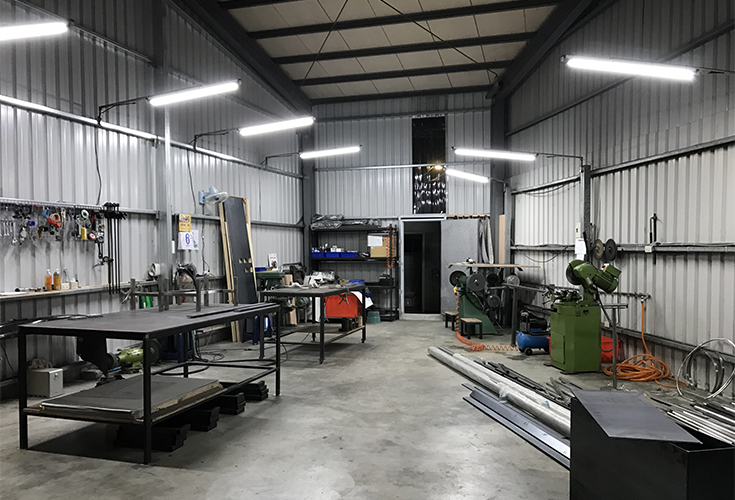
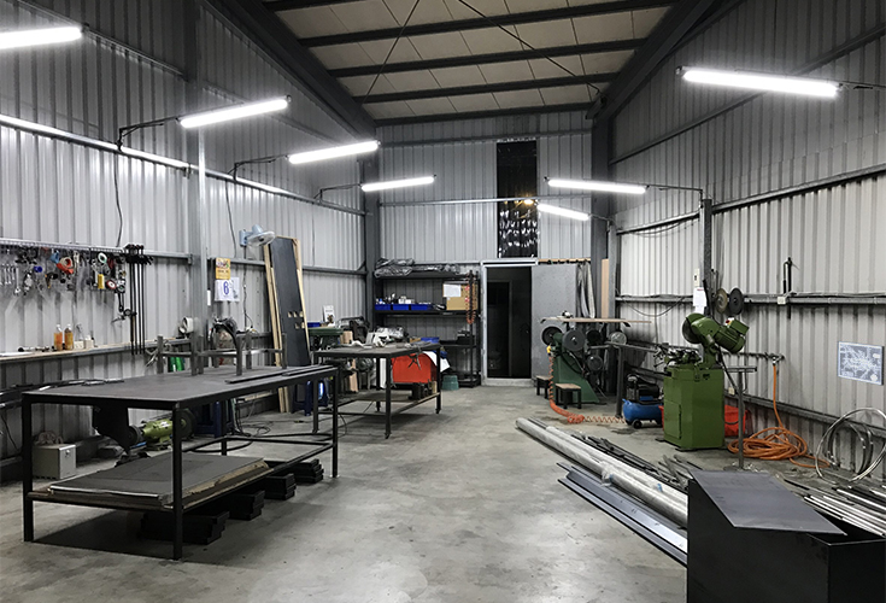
+ wall art (859, 362)
